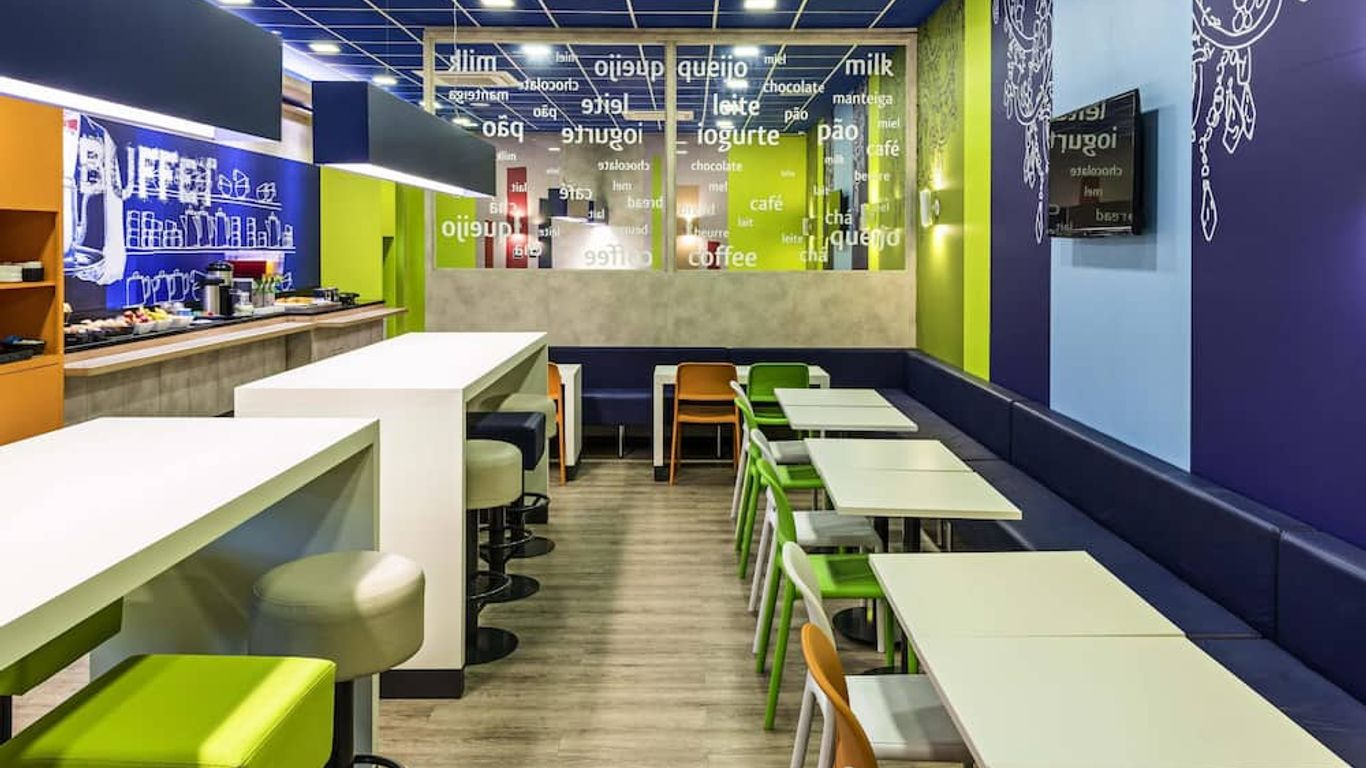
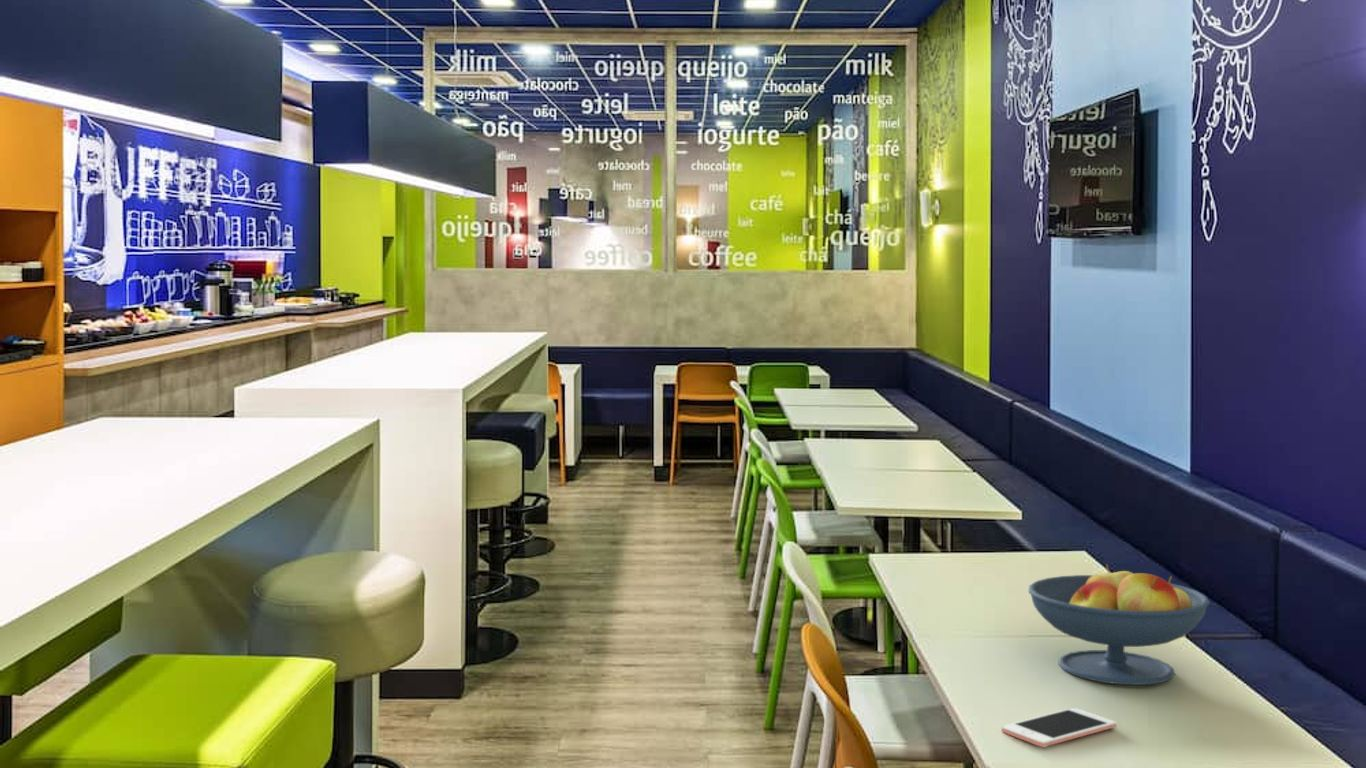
+ fruit bowl (1116, 617)
+ cell phone (1059, 726)
